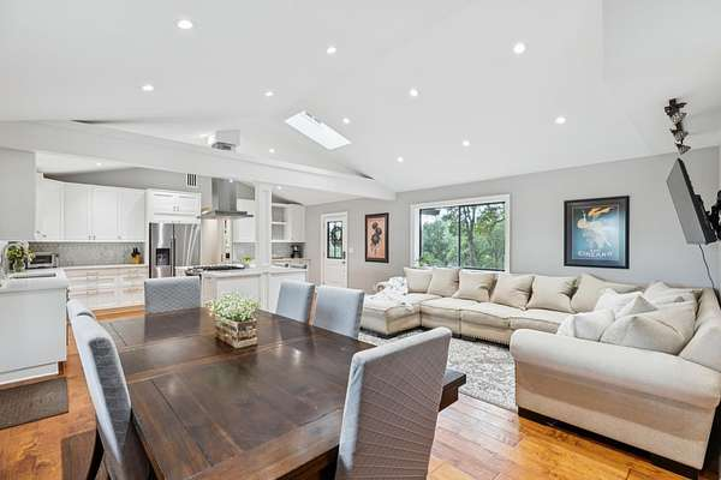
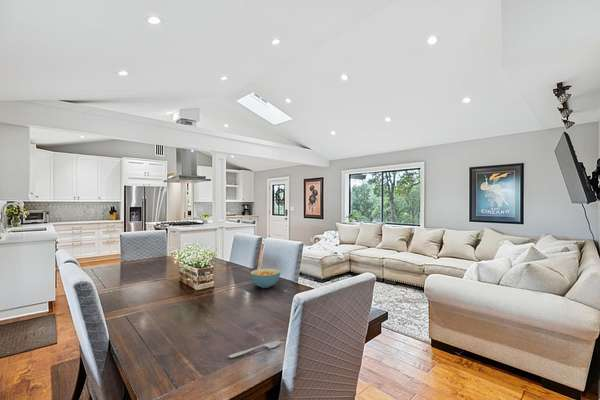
+ cereal bowl (265, 279)
+ spoon (255, 348)
